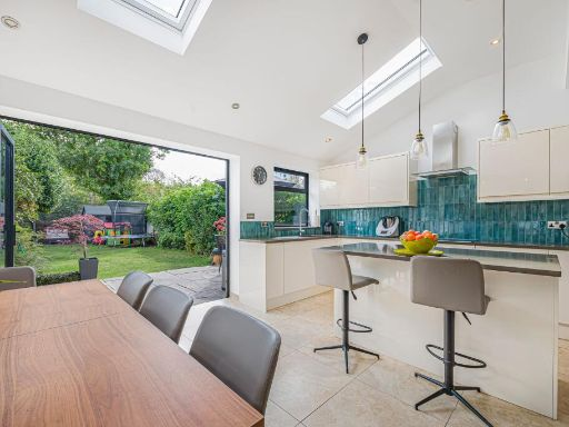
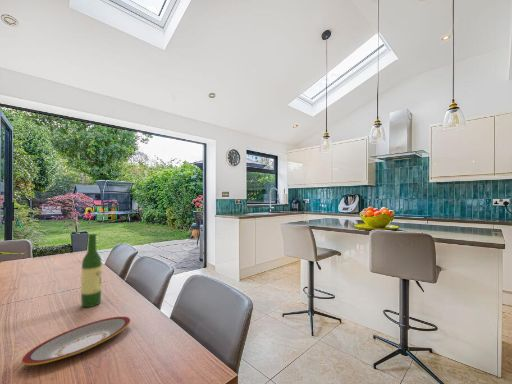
+ plate (83, 340)
+ wine bottle (92, 269)
